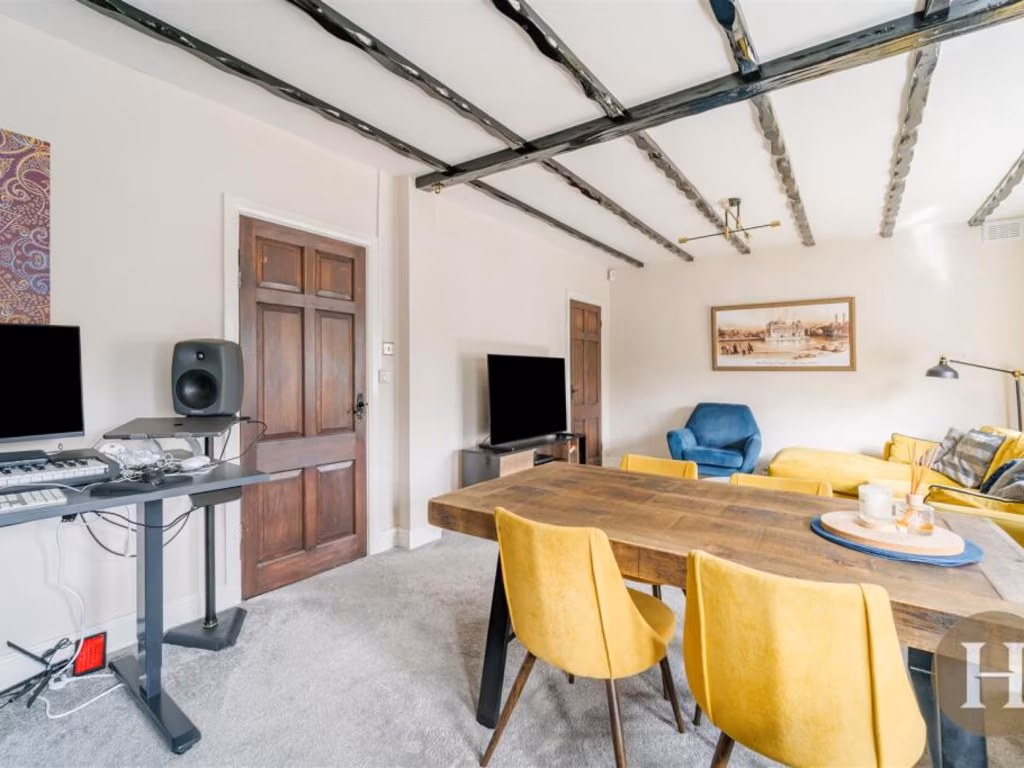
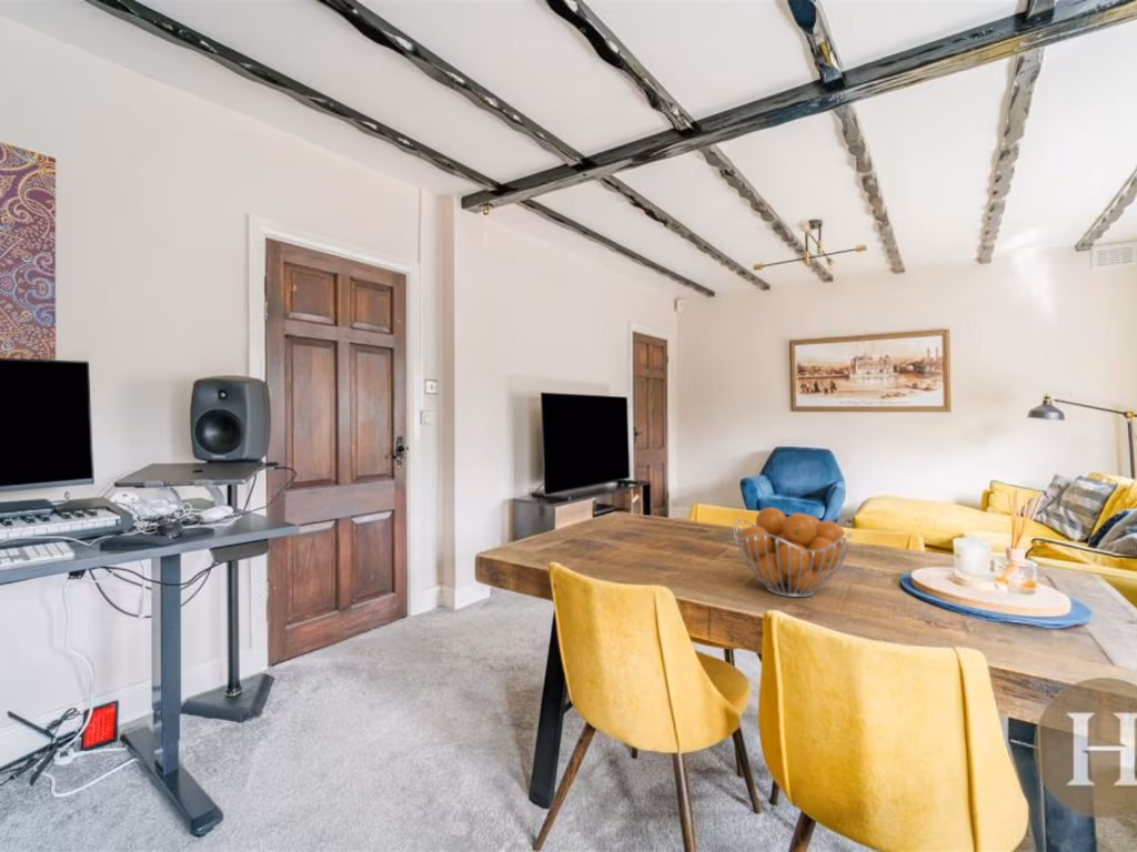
+ fruit basket (789, 549)
